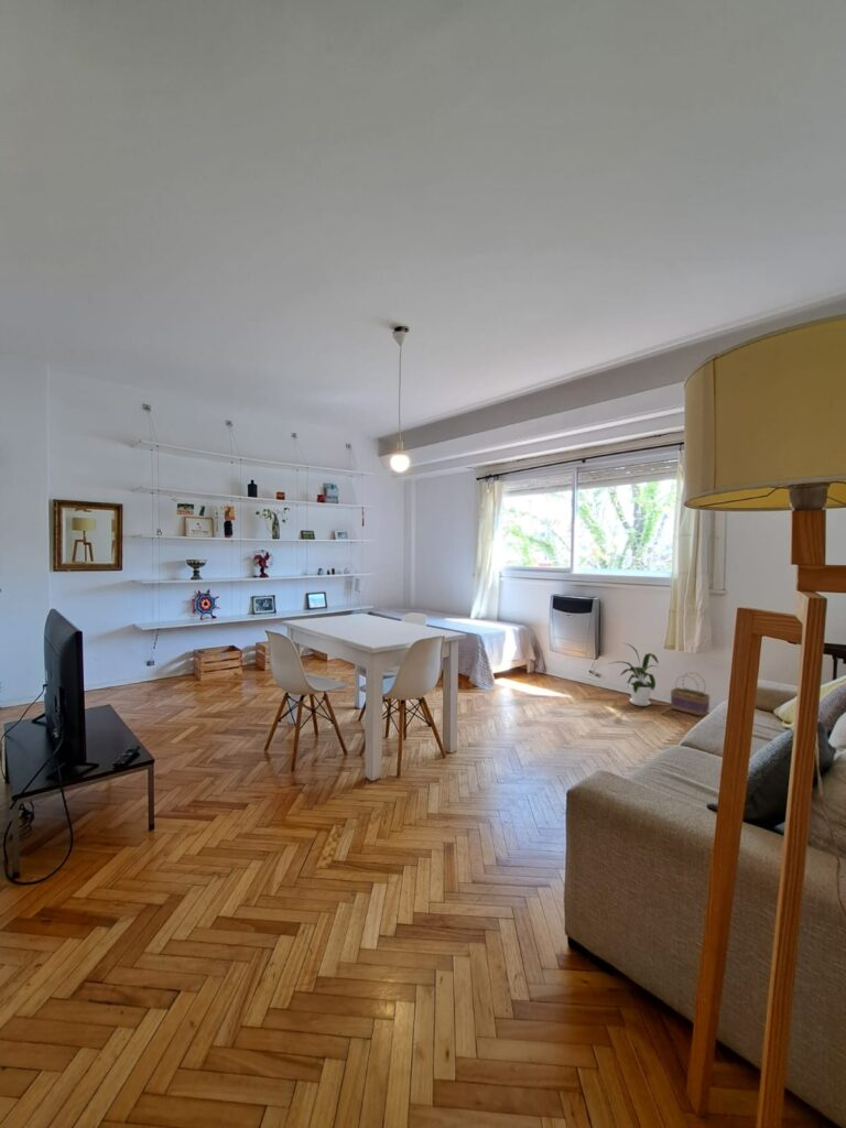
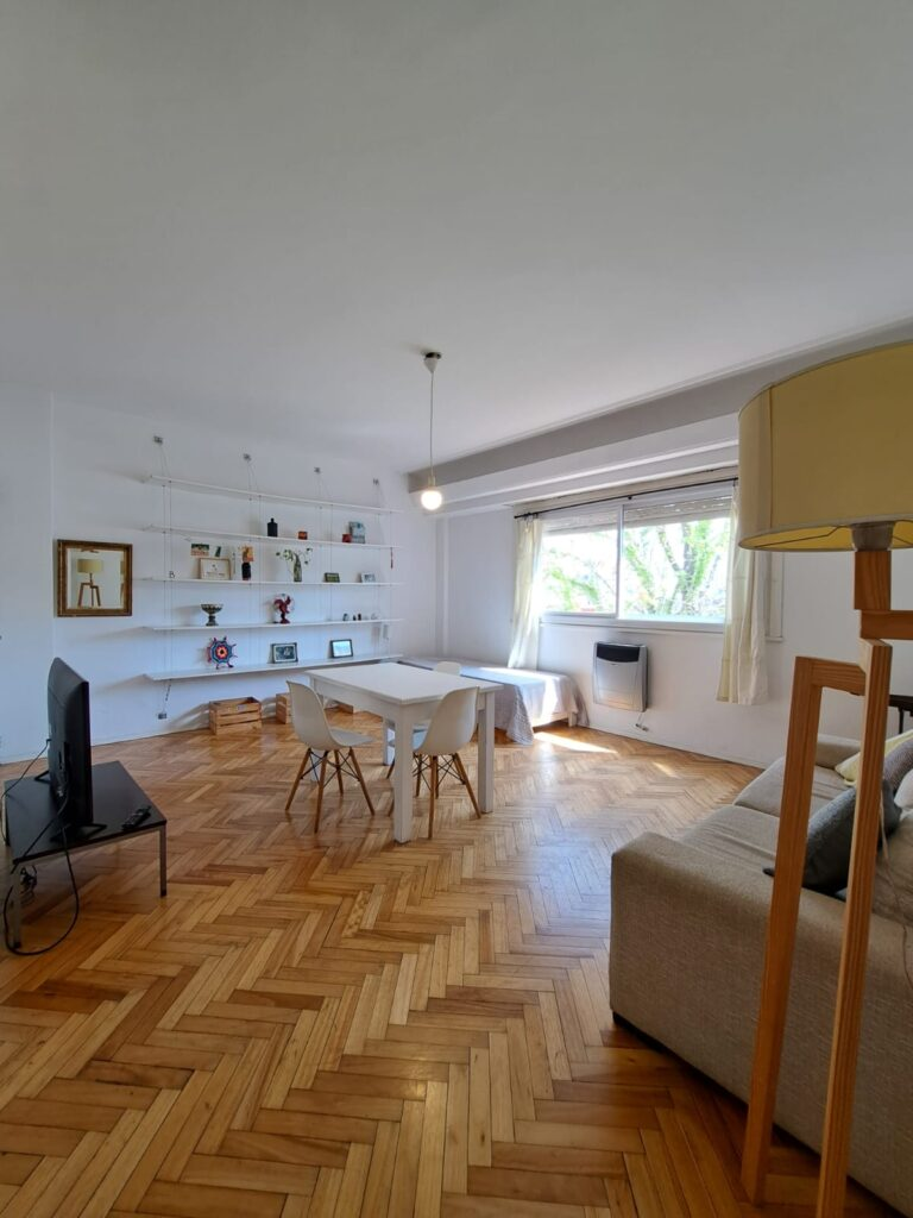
- basket (690, 692)
- house plant (639, 674)
